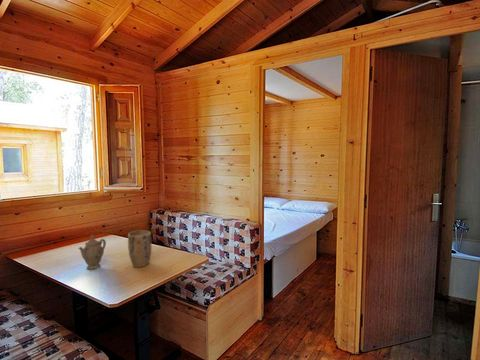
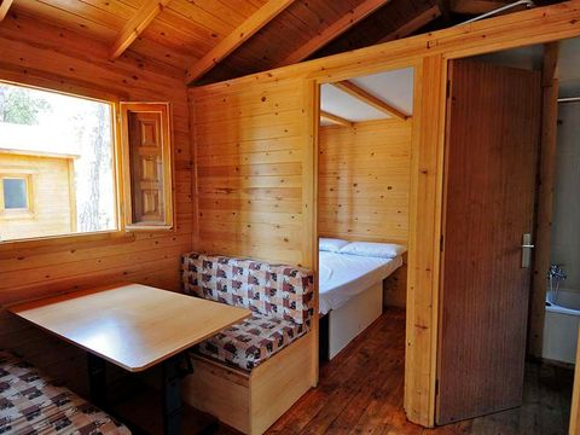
- plant pot (139, 248)
- chinaware (92, 251)
